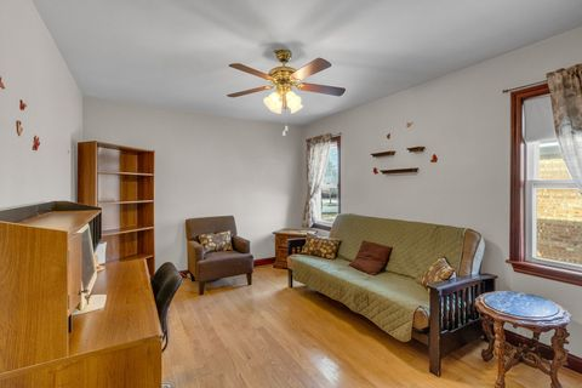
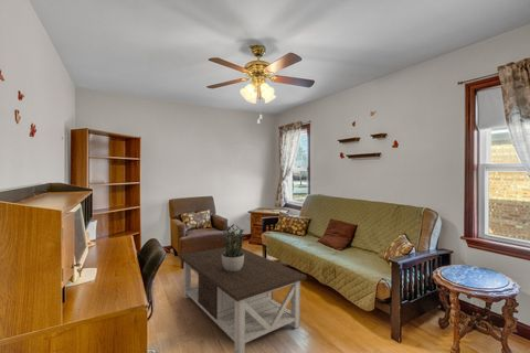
+ potted plant (233, 246)
+ coffee table (235, 287)
